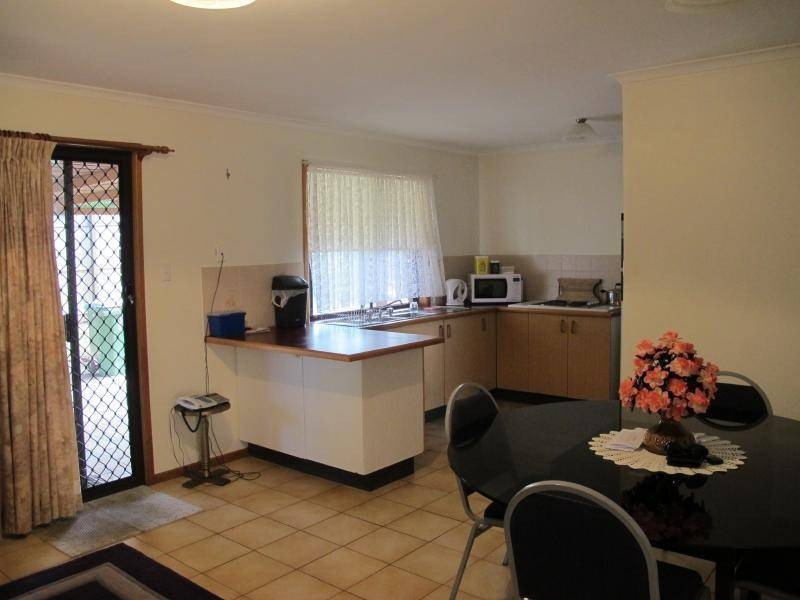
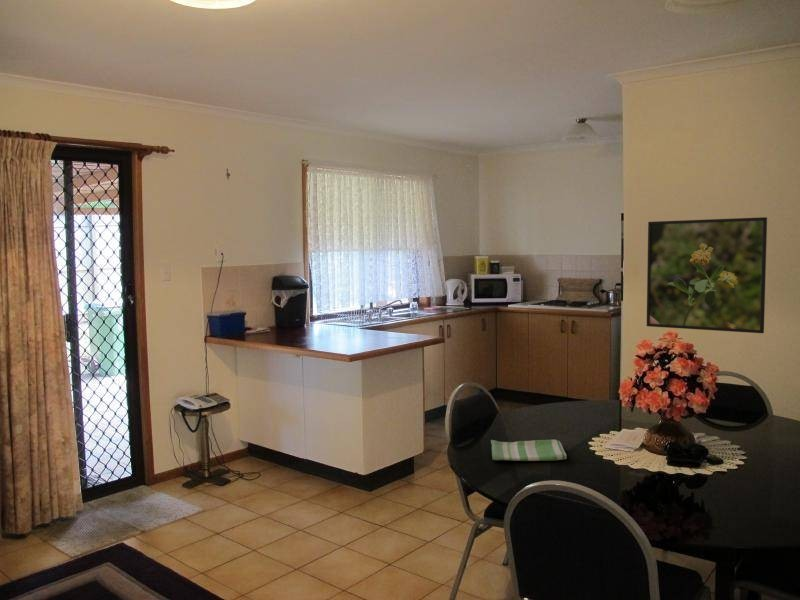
+ dish towel (527, 449)
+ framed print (703, 274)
